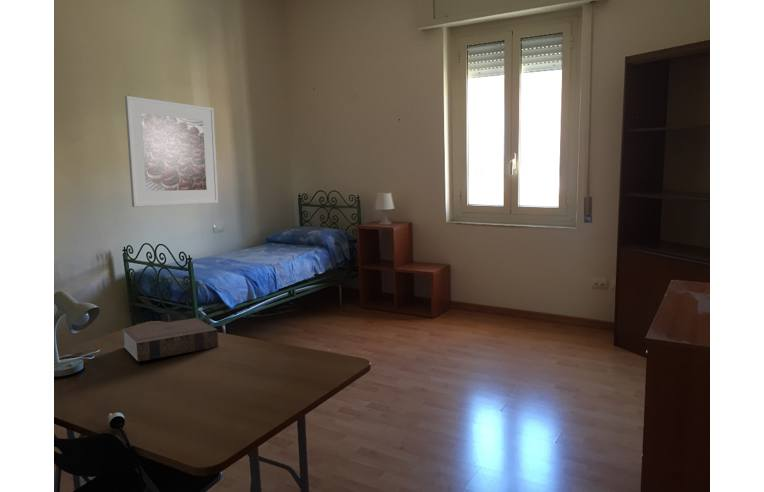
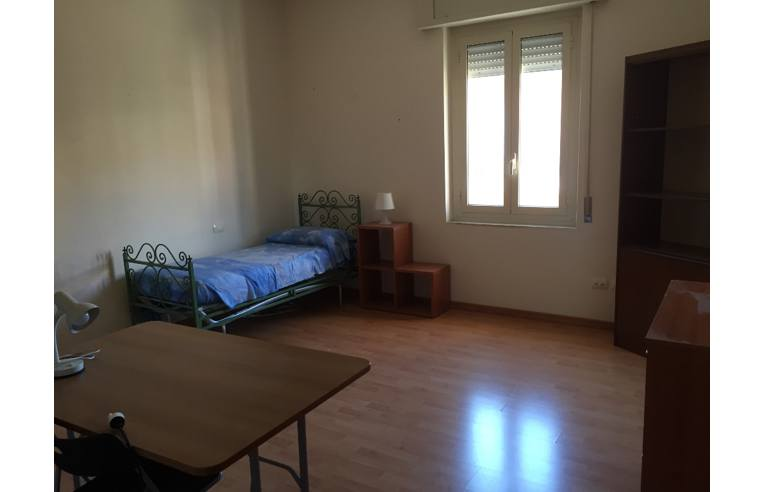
- book (169, 337)
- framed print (175, 154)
